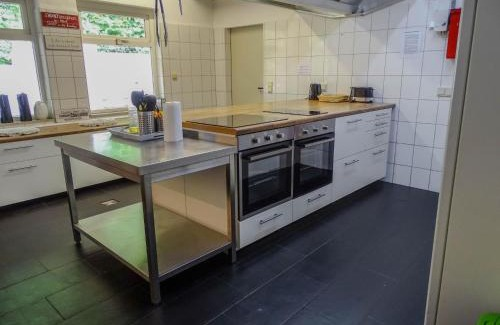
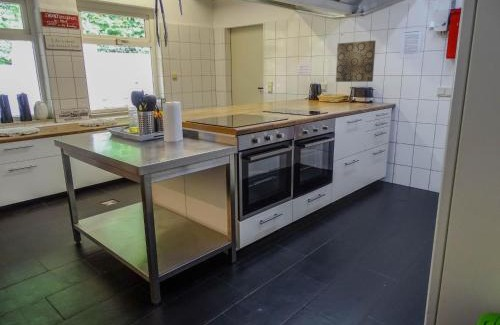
+ wall art (354, 62)
